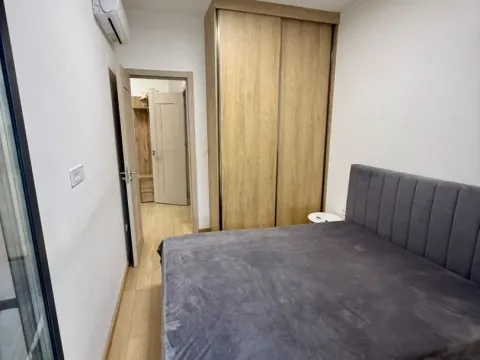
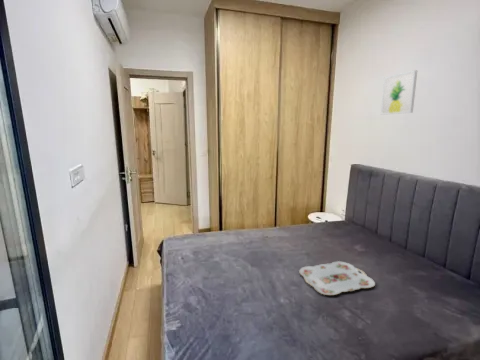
+ wall art (397, 94)
+ serving tray (335, 277)
